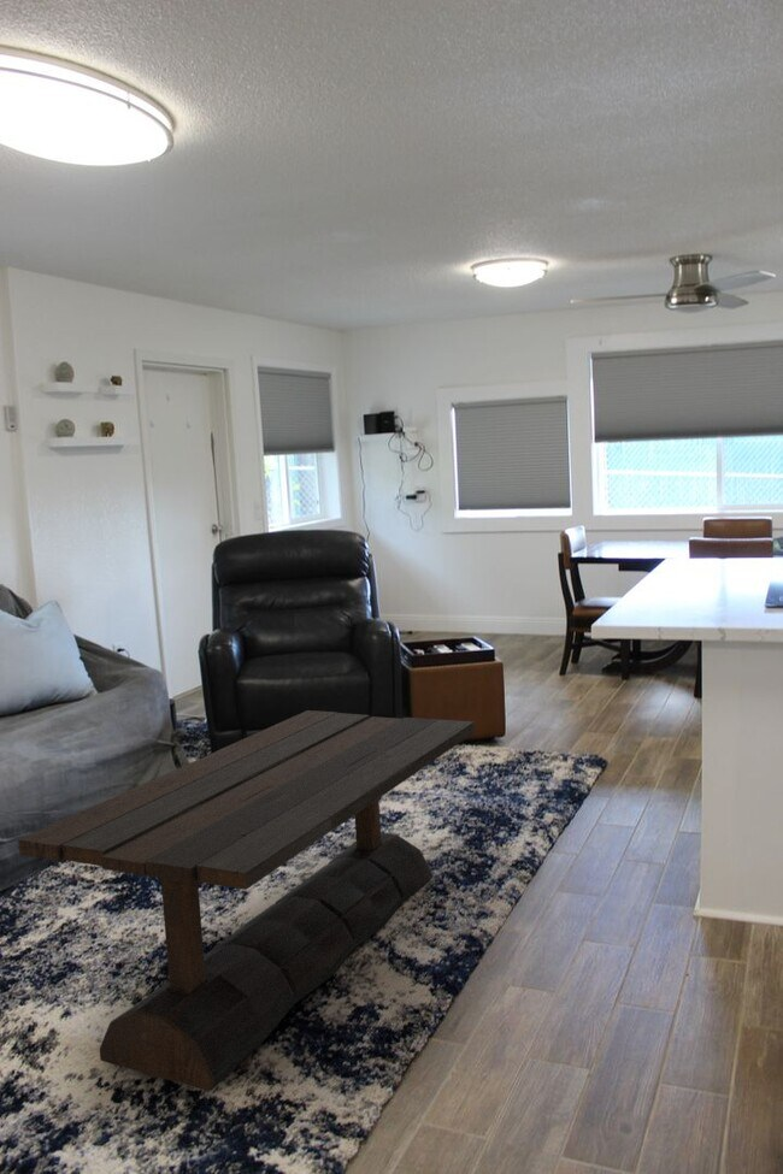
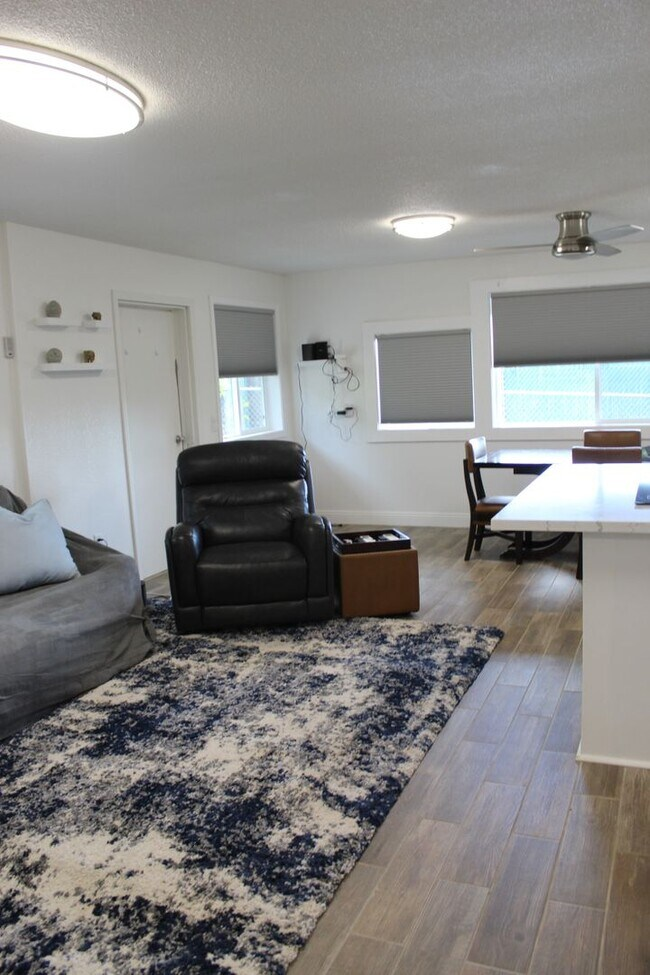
- coffee table (288, 860)
